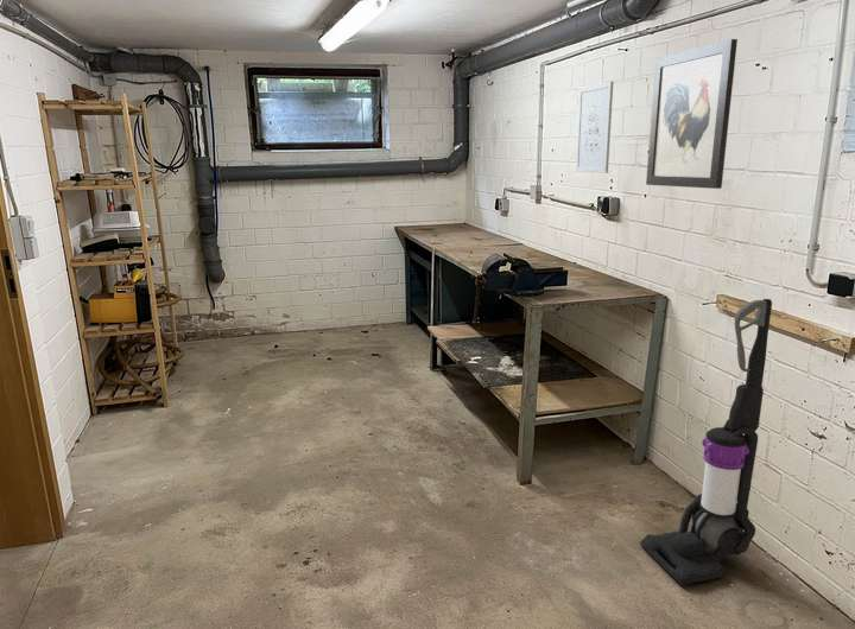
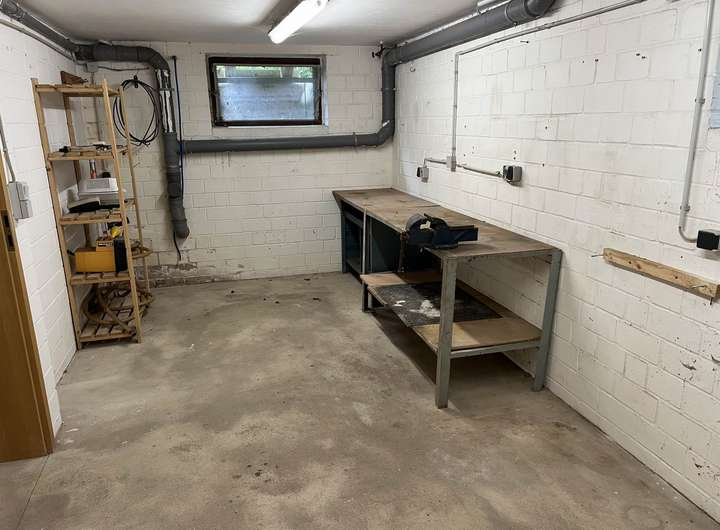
- wall art (593, 129)
- wall art (686, 120)
- vacuum cleaner (718, 436)
